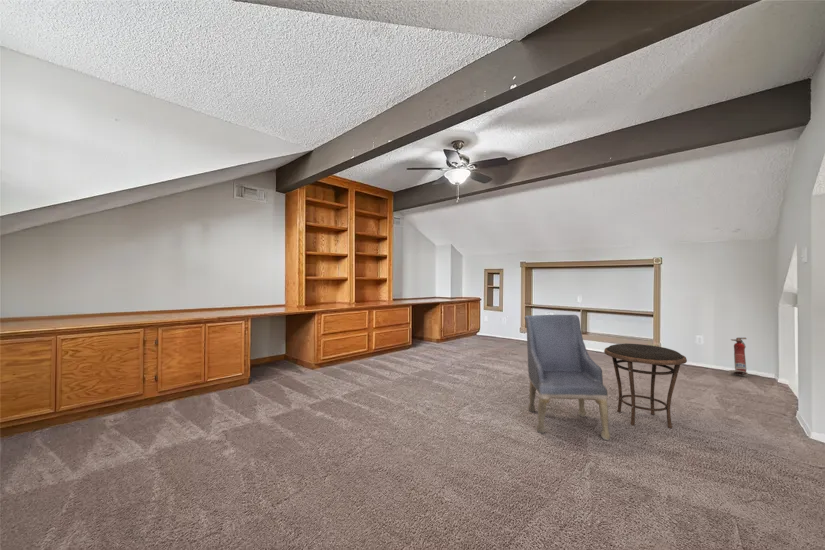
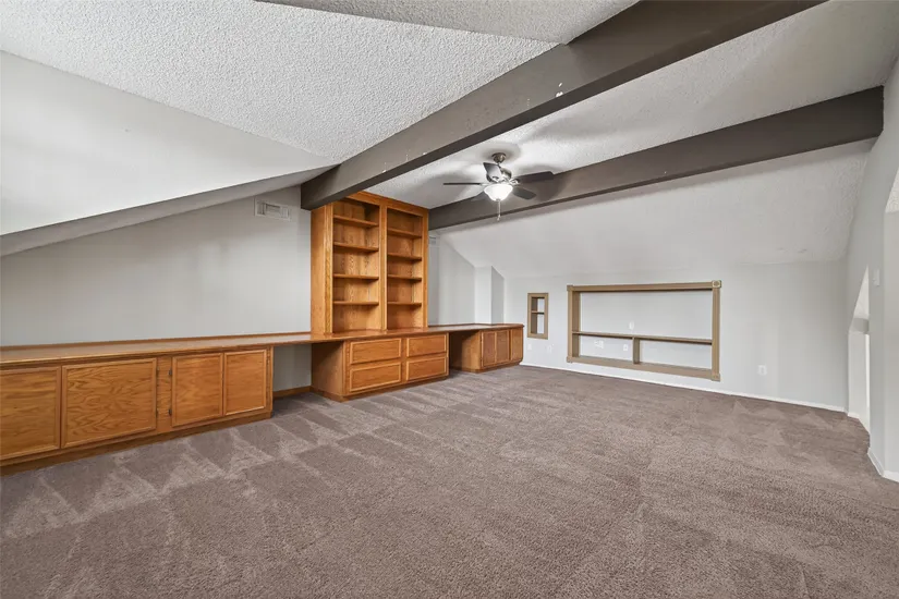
- fire extinguisher (738, 356)
- armchair (562, 369)
- side table (651, 383)
